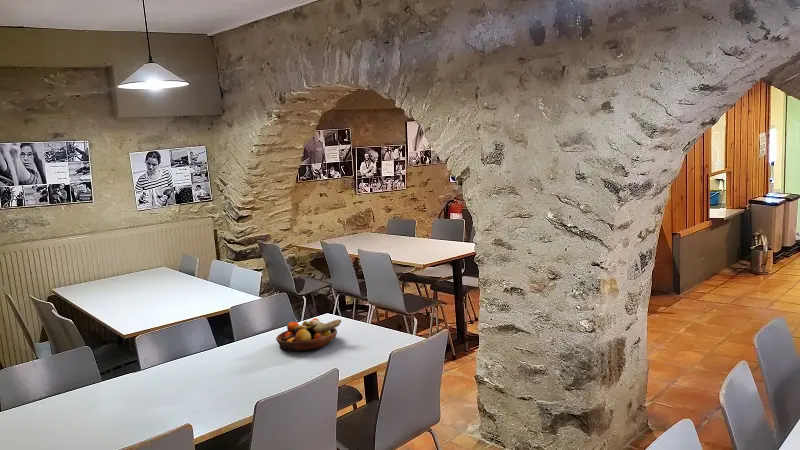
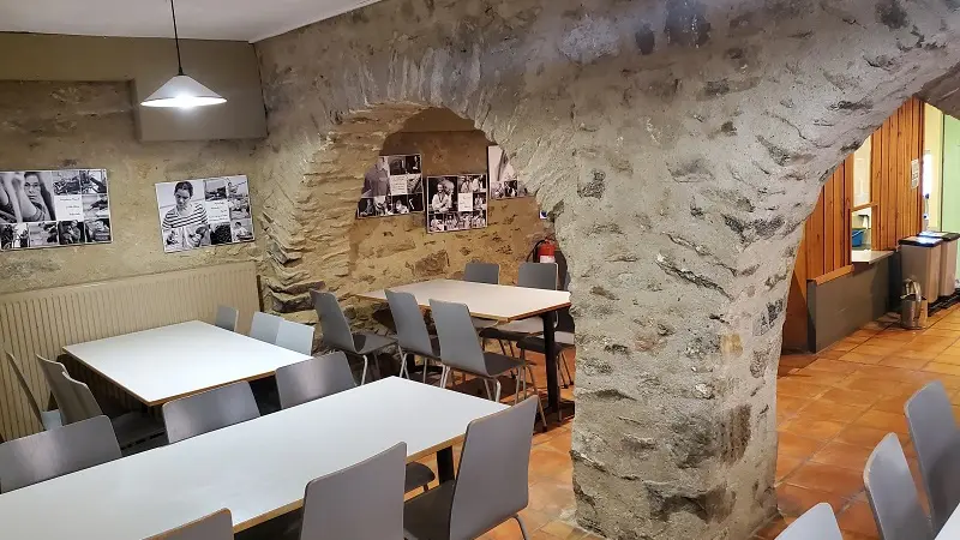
- fruit bowl (307, 331)
